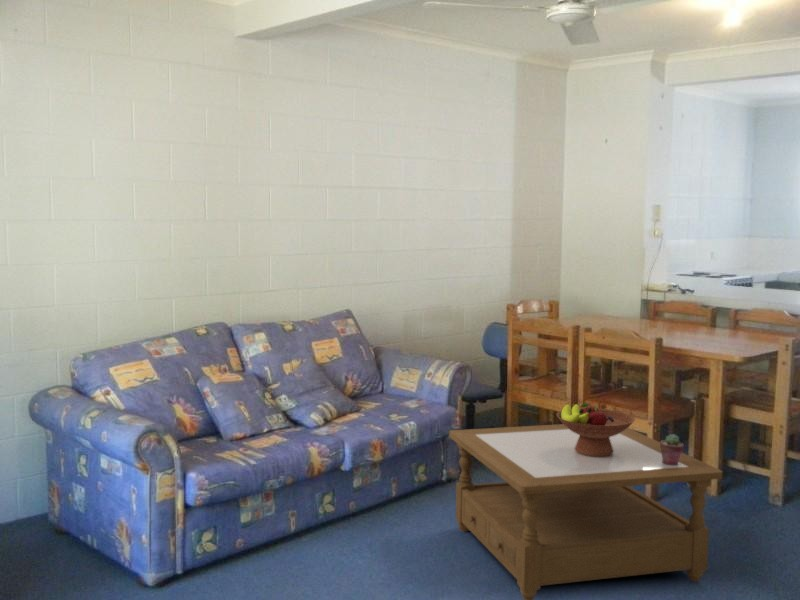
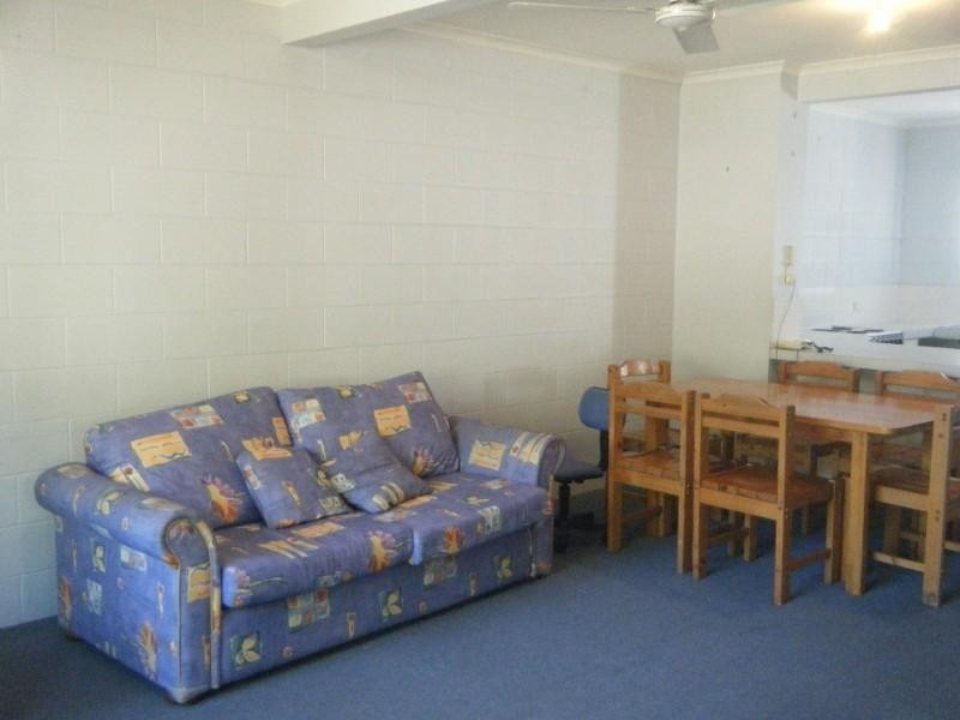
- potted succulent (671, 448)
- fruit bowl (594, 427)
- coffee table (573, 501)
